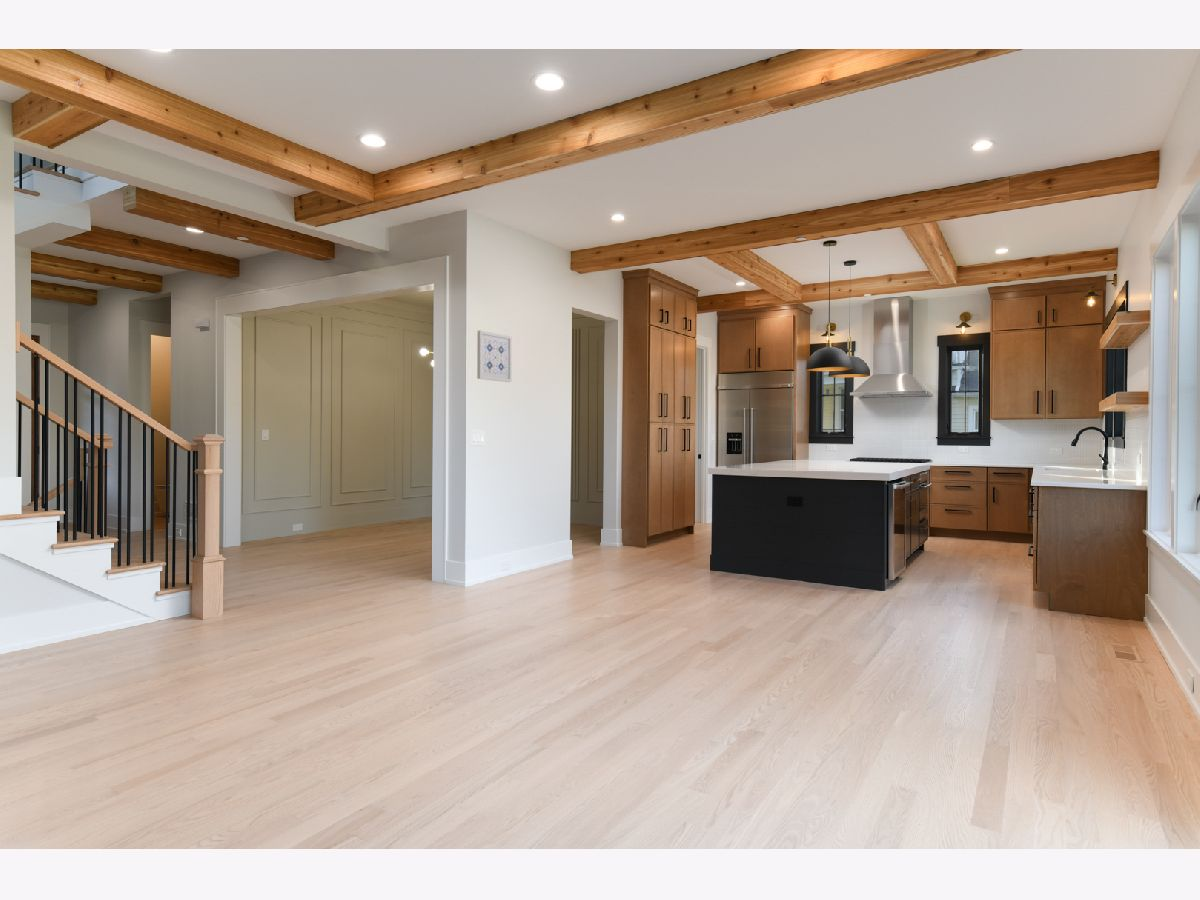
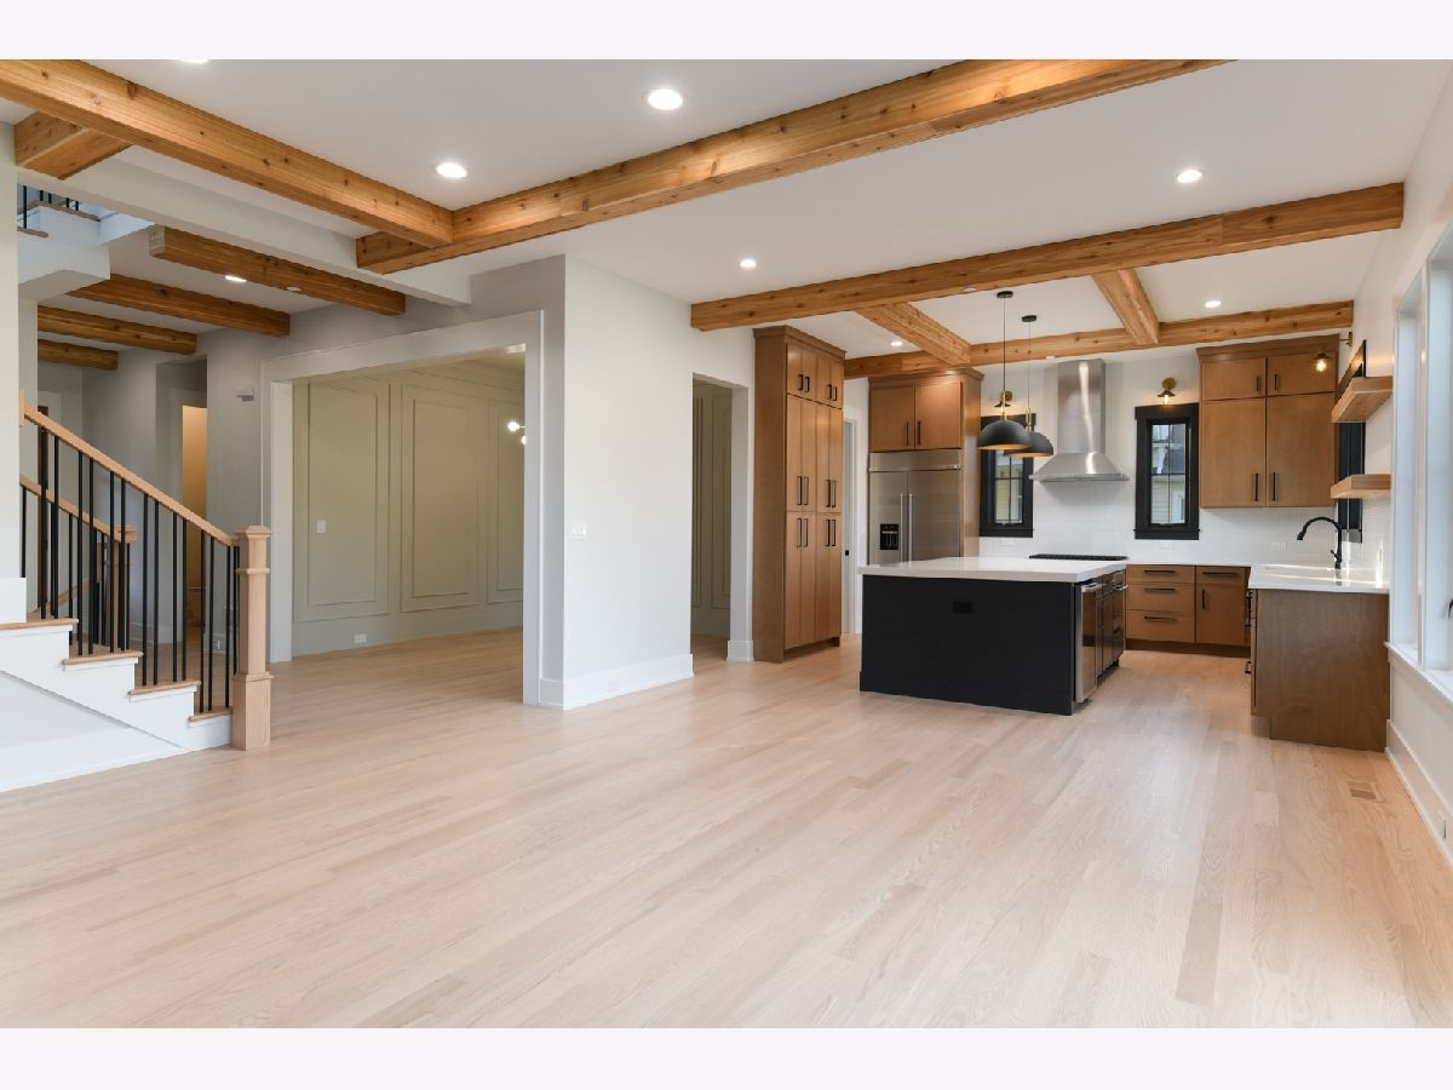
- wall art (494, 357)
